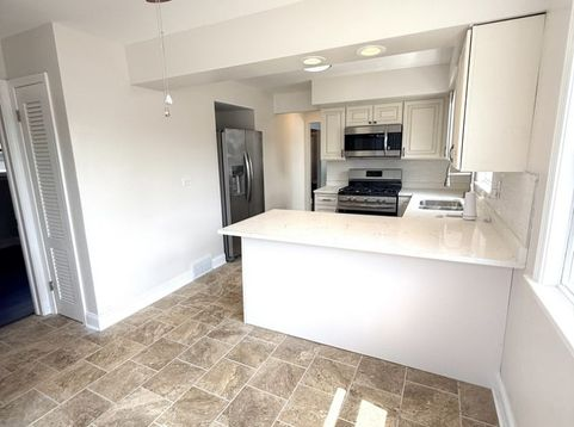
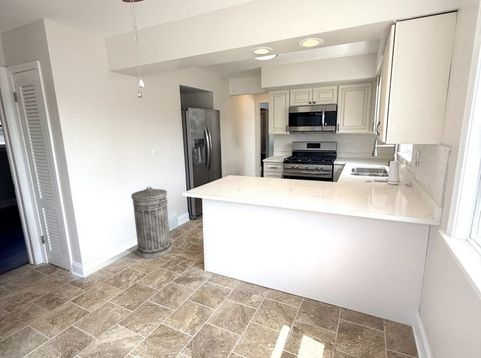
+ trash can (151, 219)
